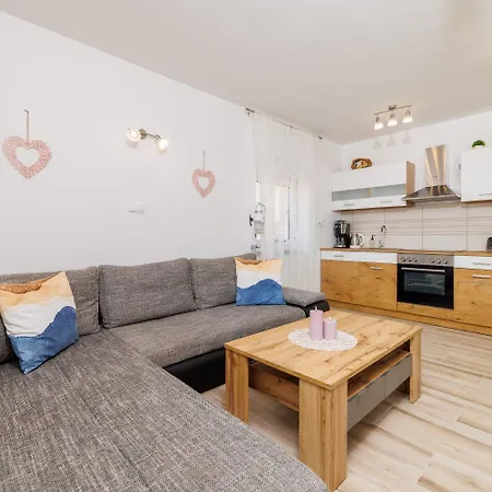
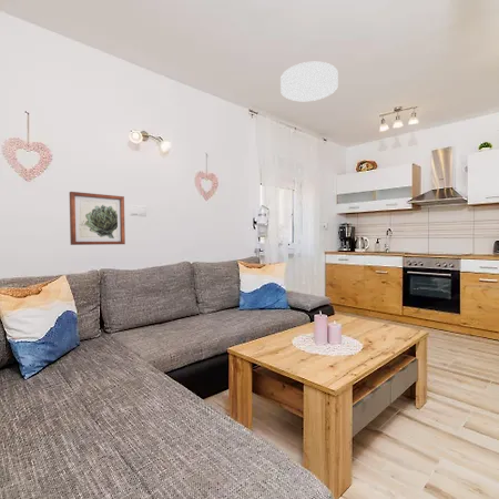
+ ceiling light (308, 83)
+ wall art (98, 220)
